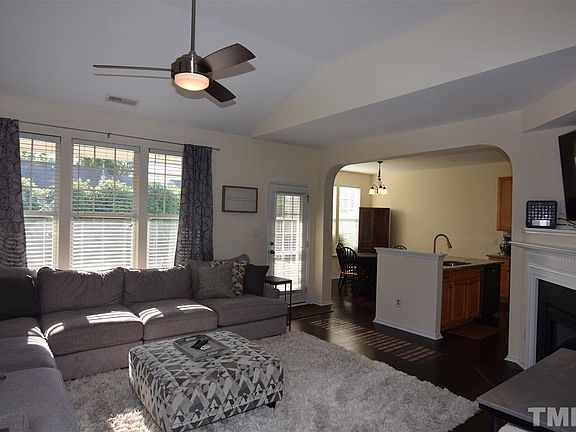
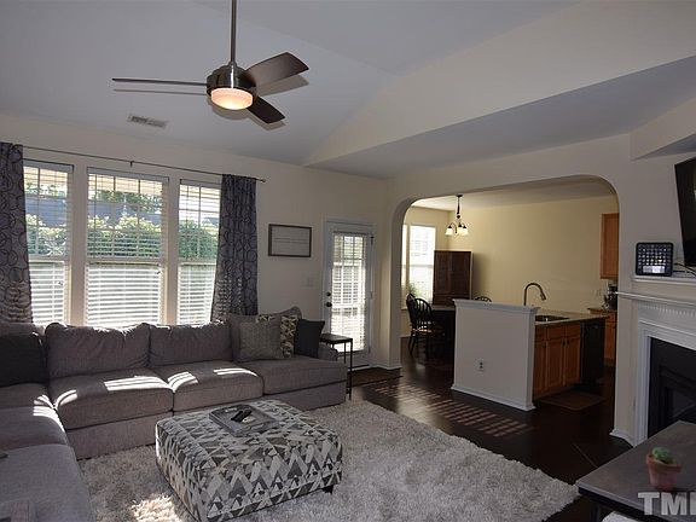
+ potted succulent (662, 466)
